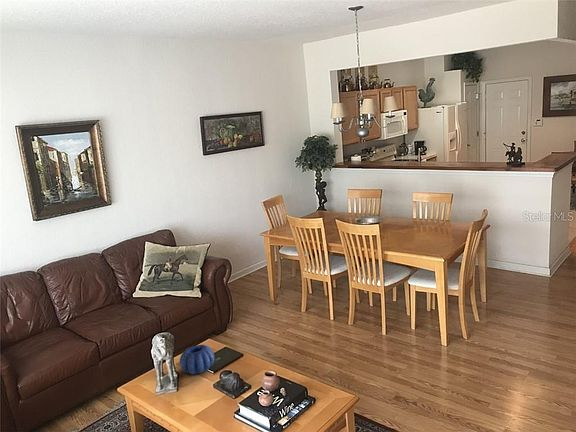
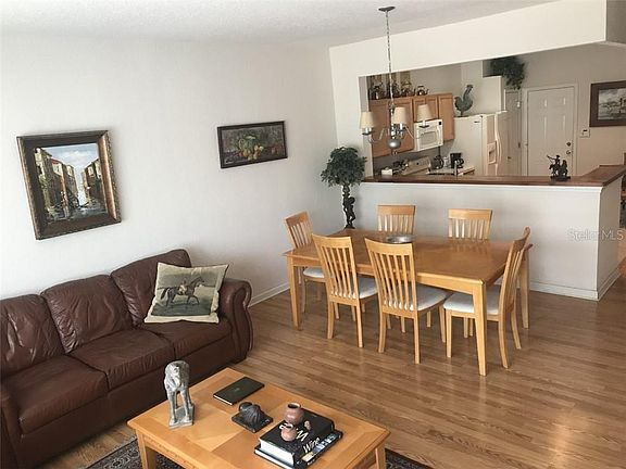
- decorative bowl (197, 358)
